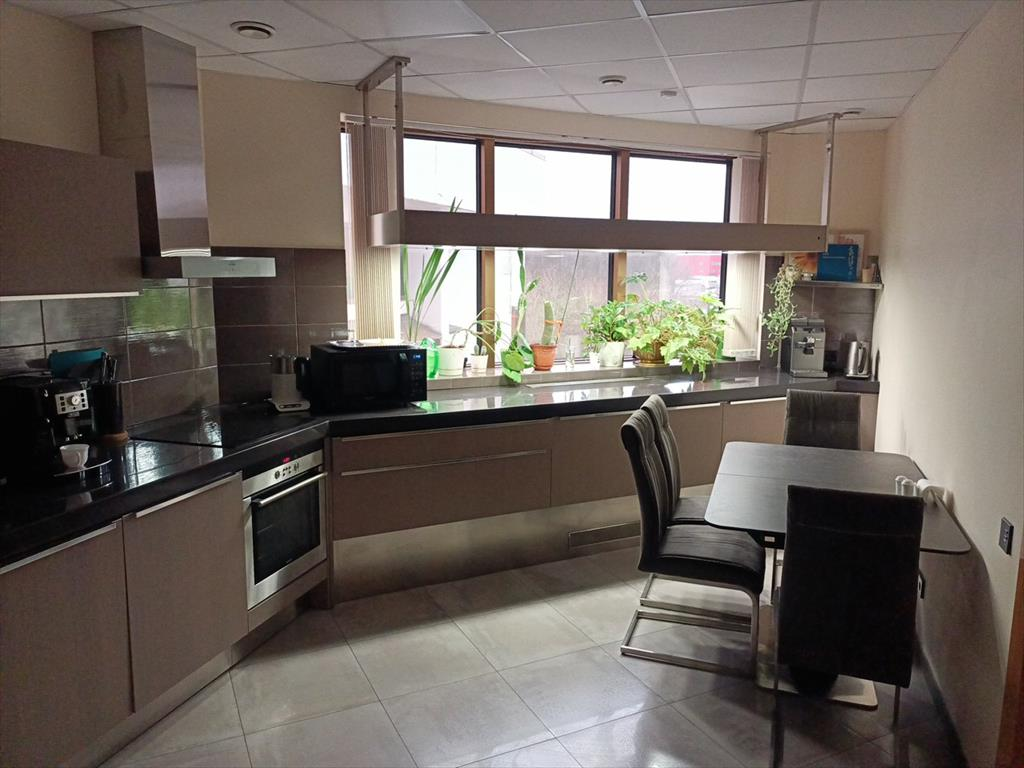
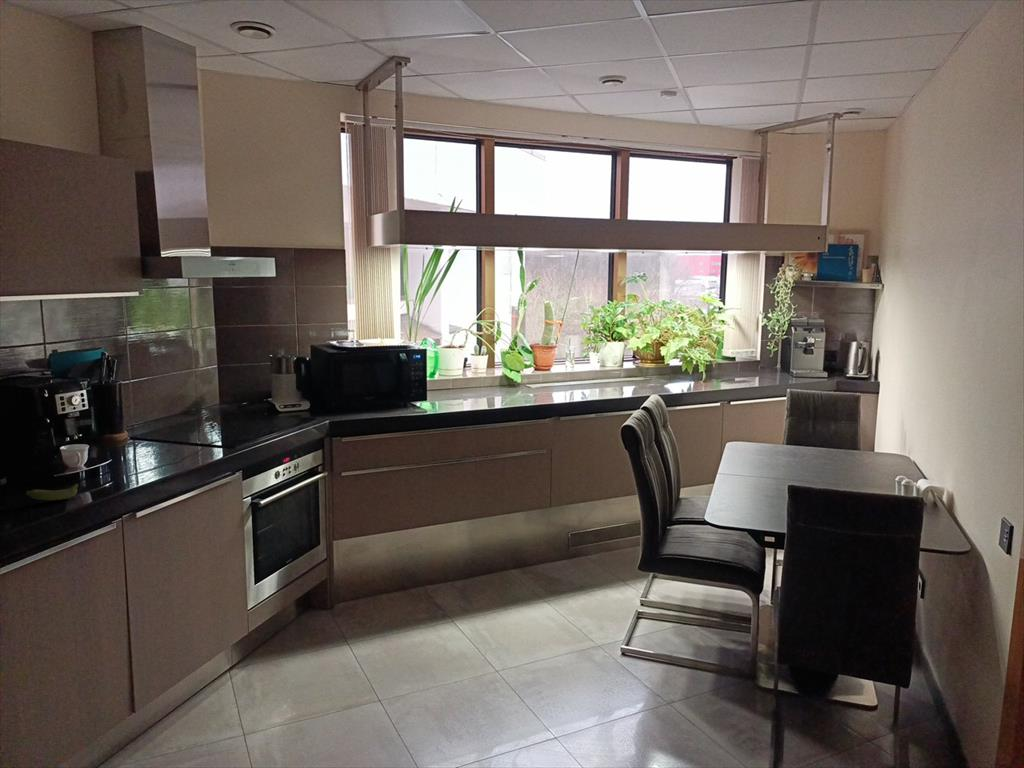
+ banana (52, 494)
